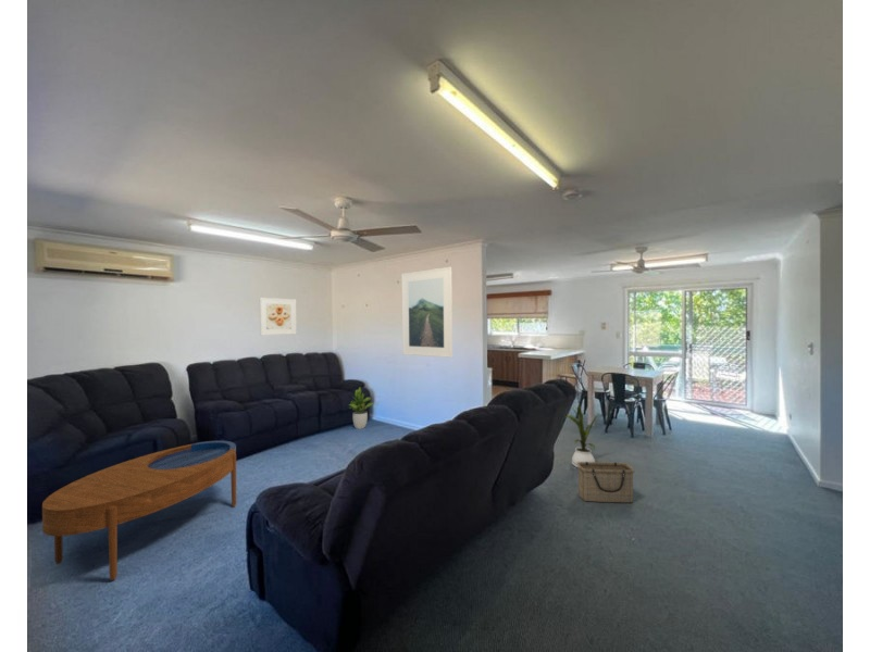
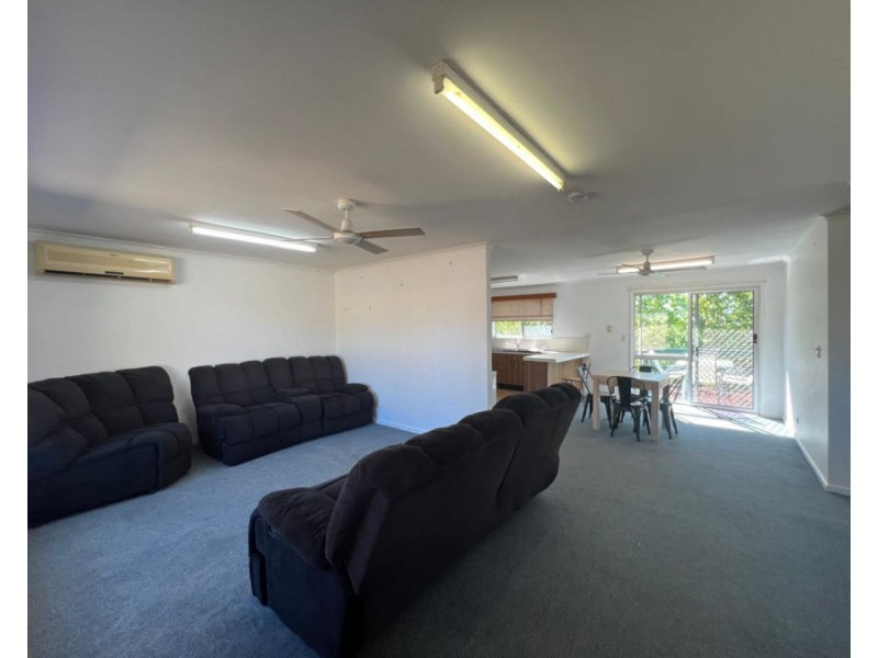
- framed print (278, 316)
- house plant (582, 434)
- coffee table (158, 499)
- basket (605, 481)
- potted plant (360, 408)
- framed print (425, 313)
